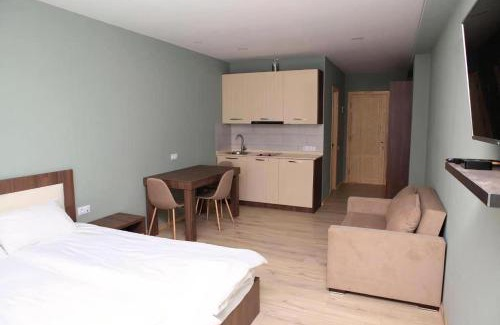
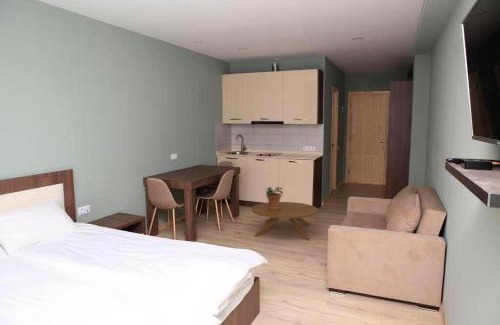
+ potted plant (271, 198)
+ coffee table (284, 218)
